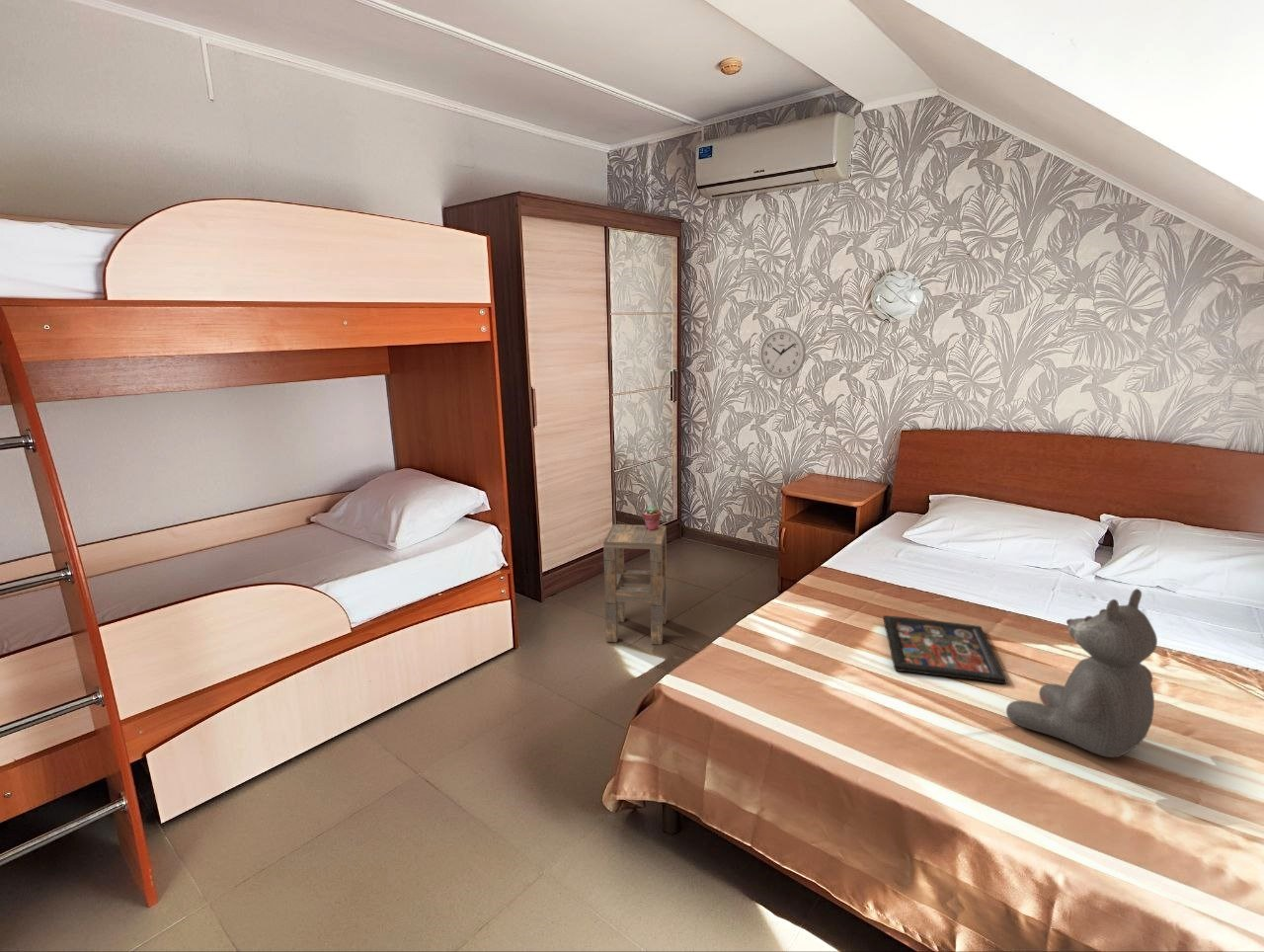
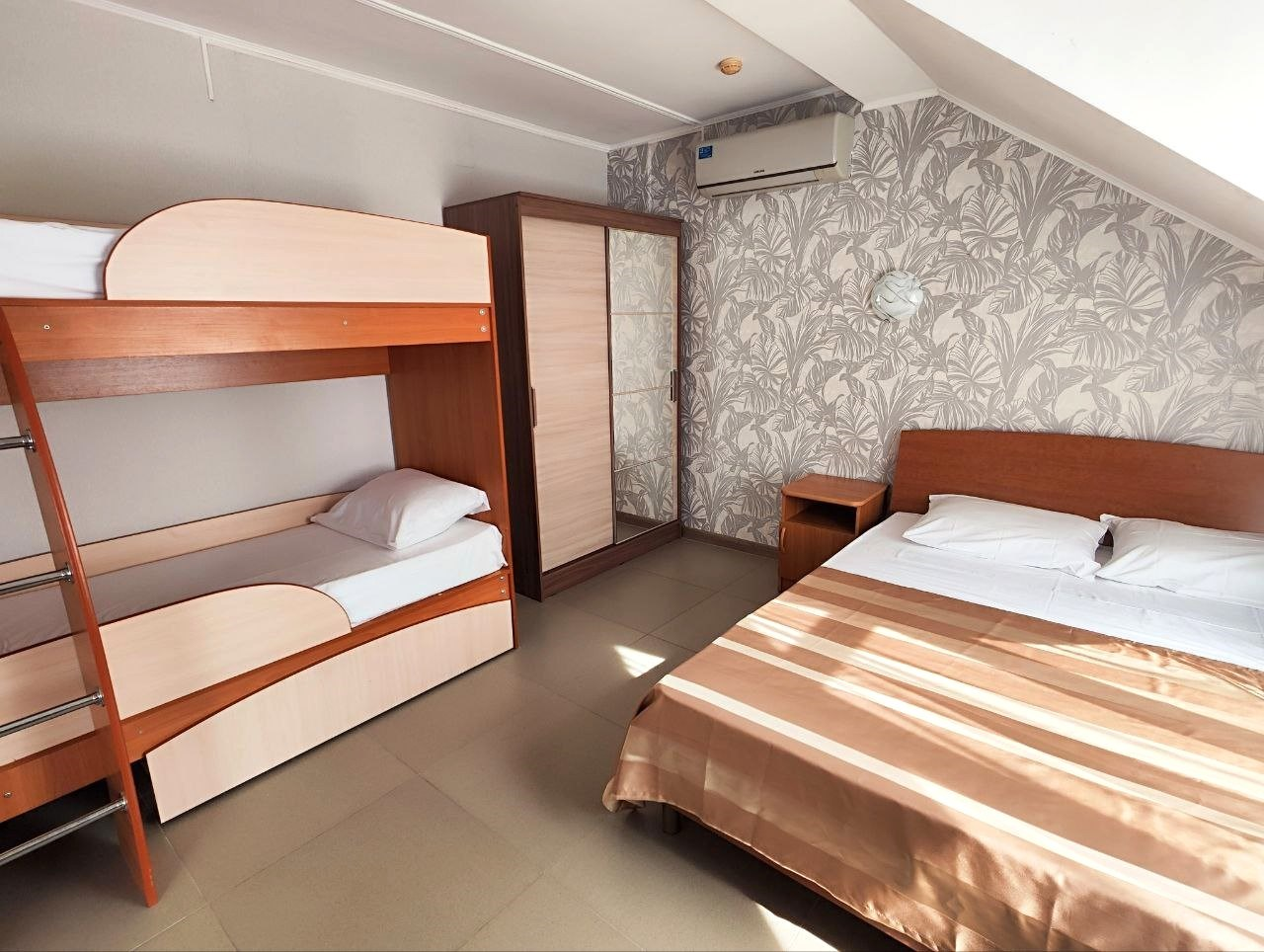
- wall clock (780, 354)
- decorative tray (939, 646)
- potted succulent (652, 516)
- side table (636, 583)
- teddy bear (1086, 663)
